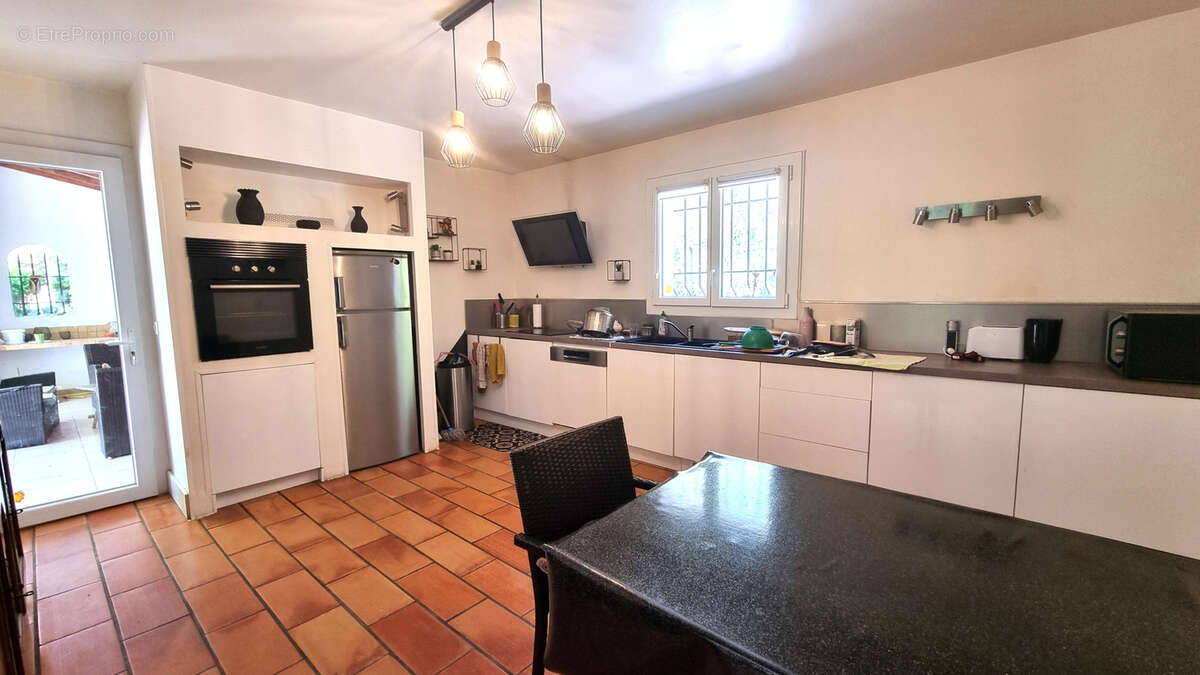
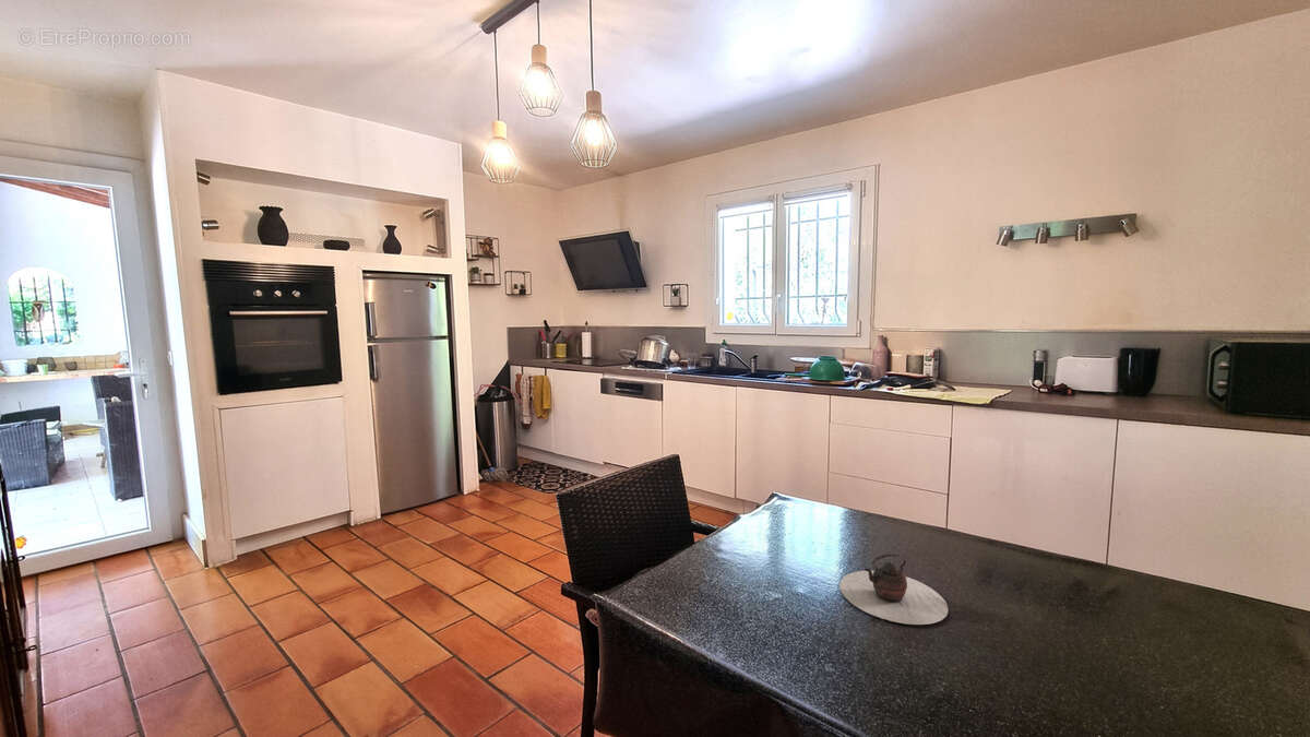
+ teapot (892, 573)
